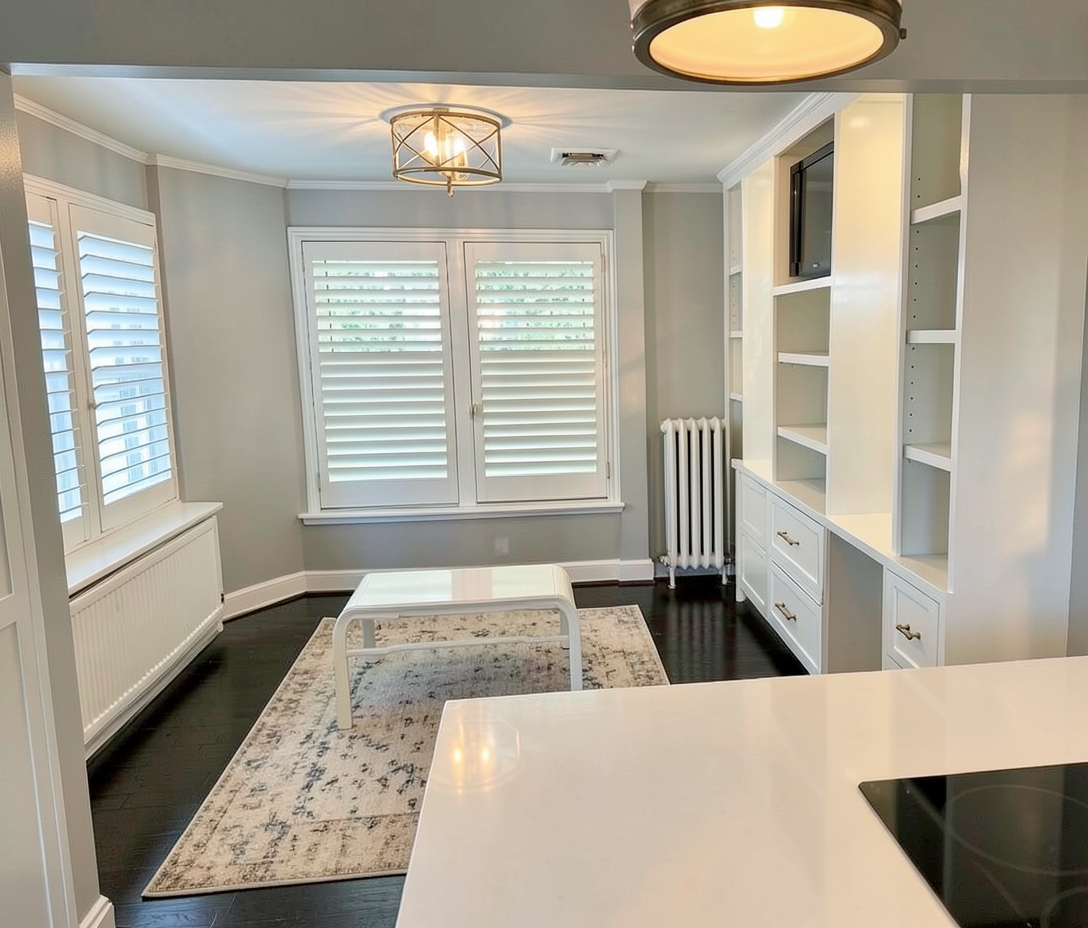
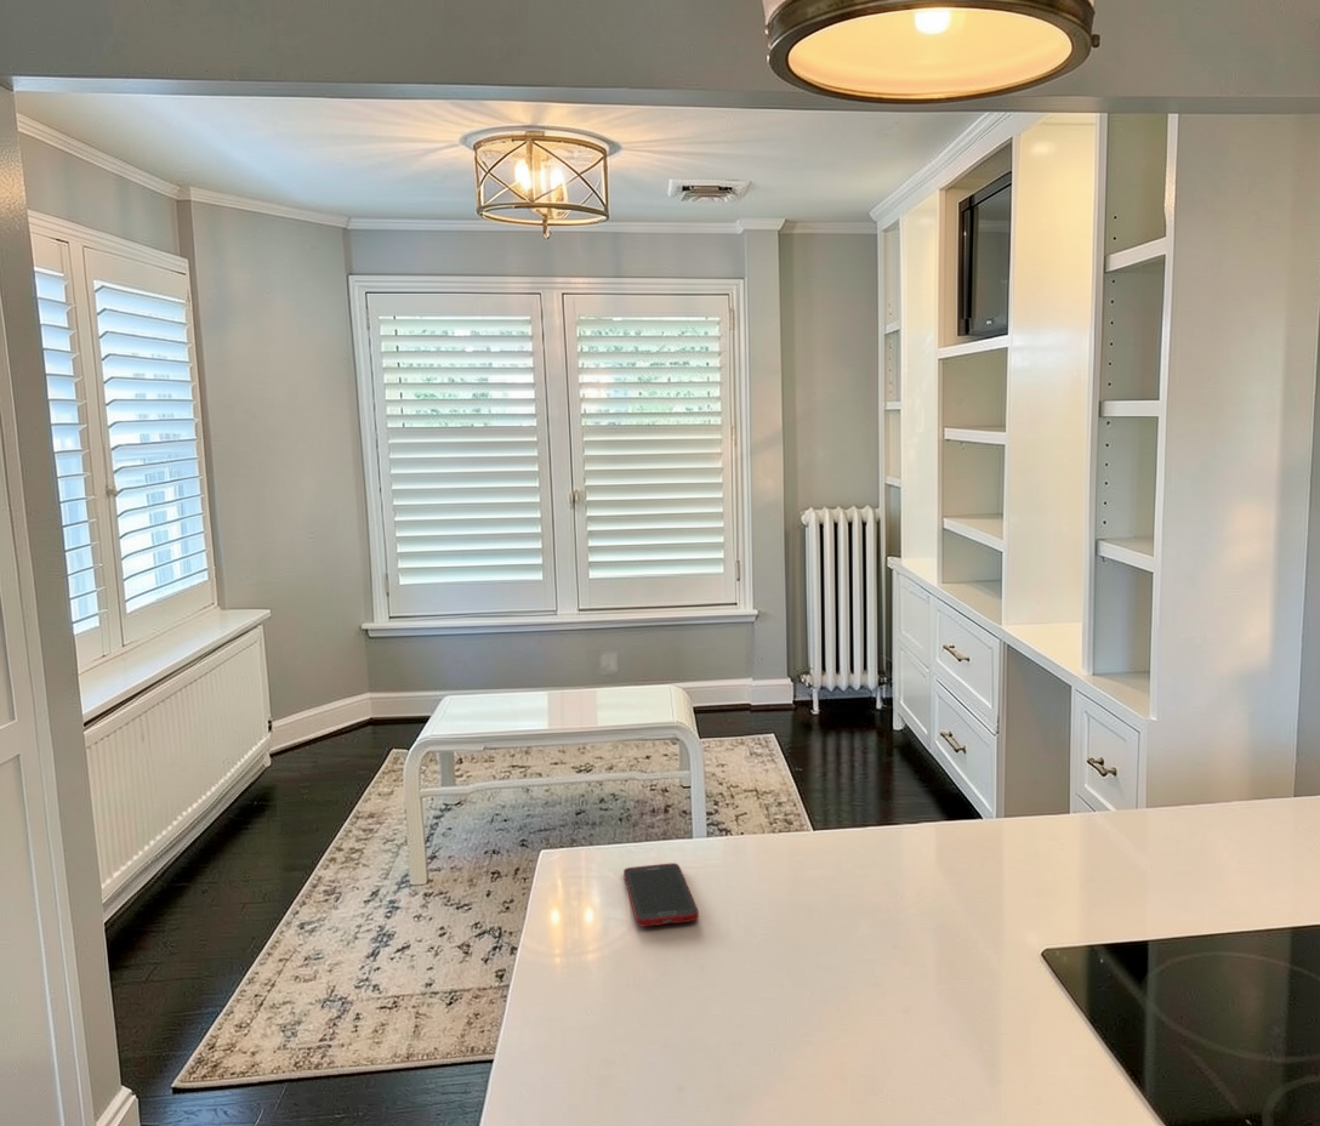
+ cell phone (659, 893)
